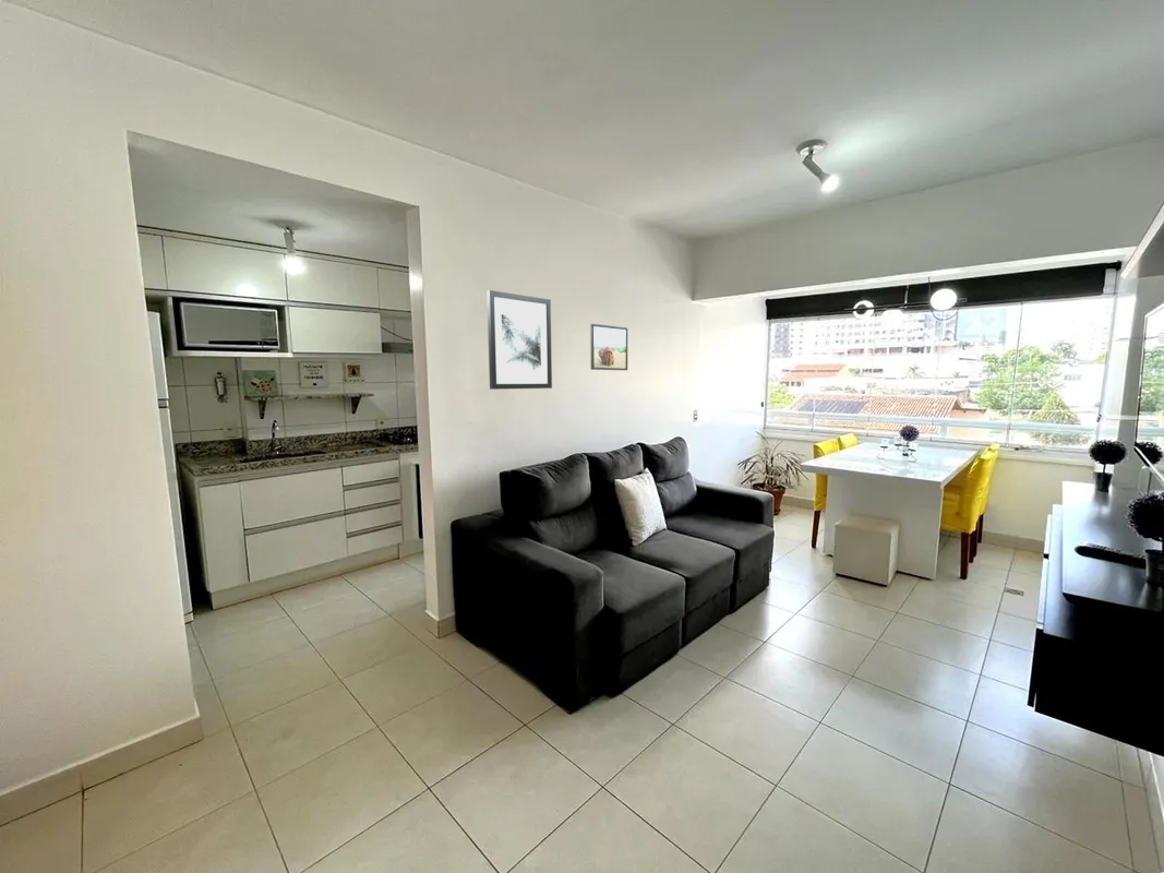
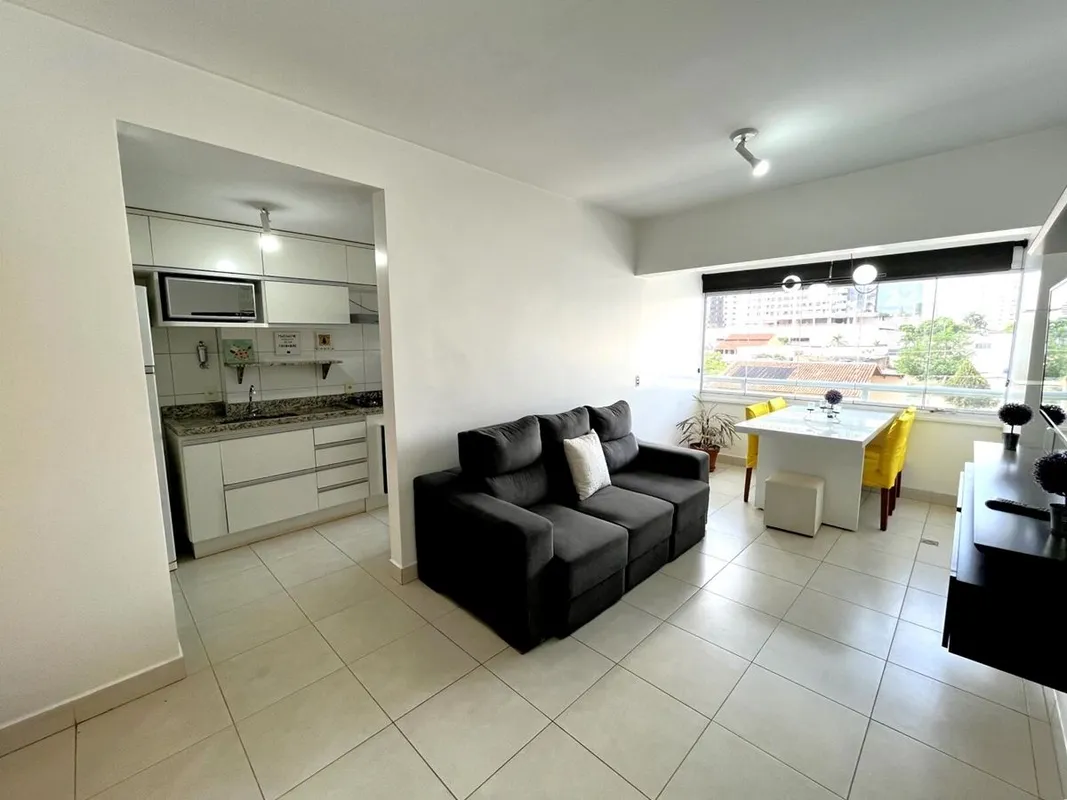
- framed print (610, 347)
- wall art (520, 342)
